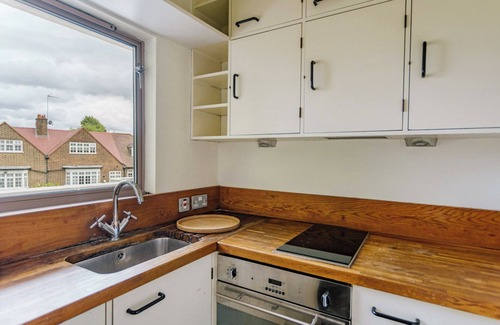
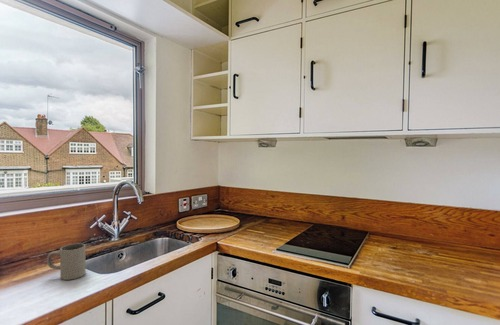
+ mug (66, 261)
